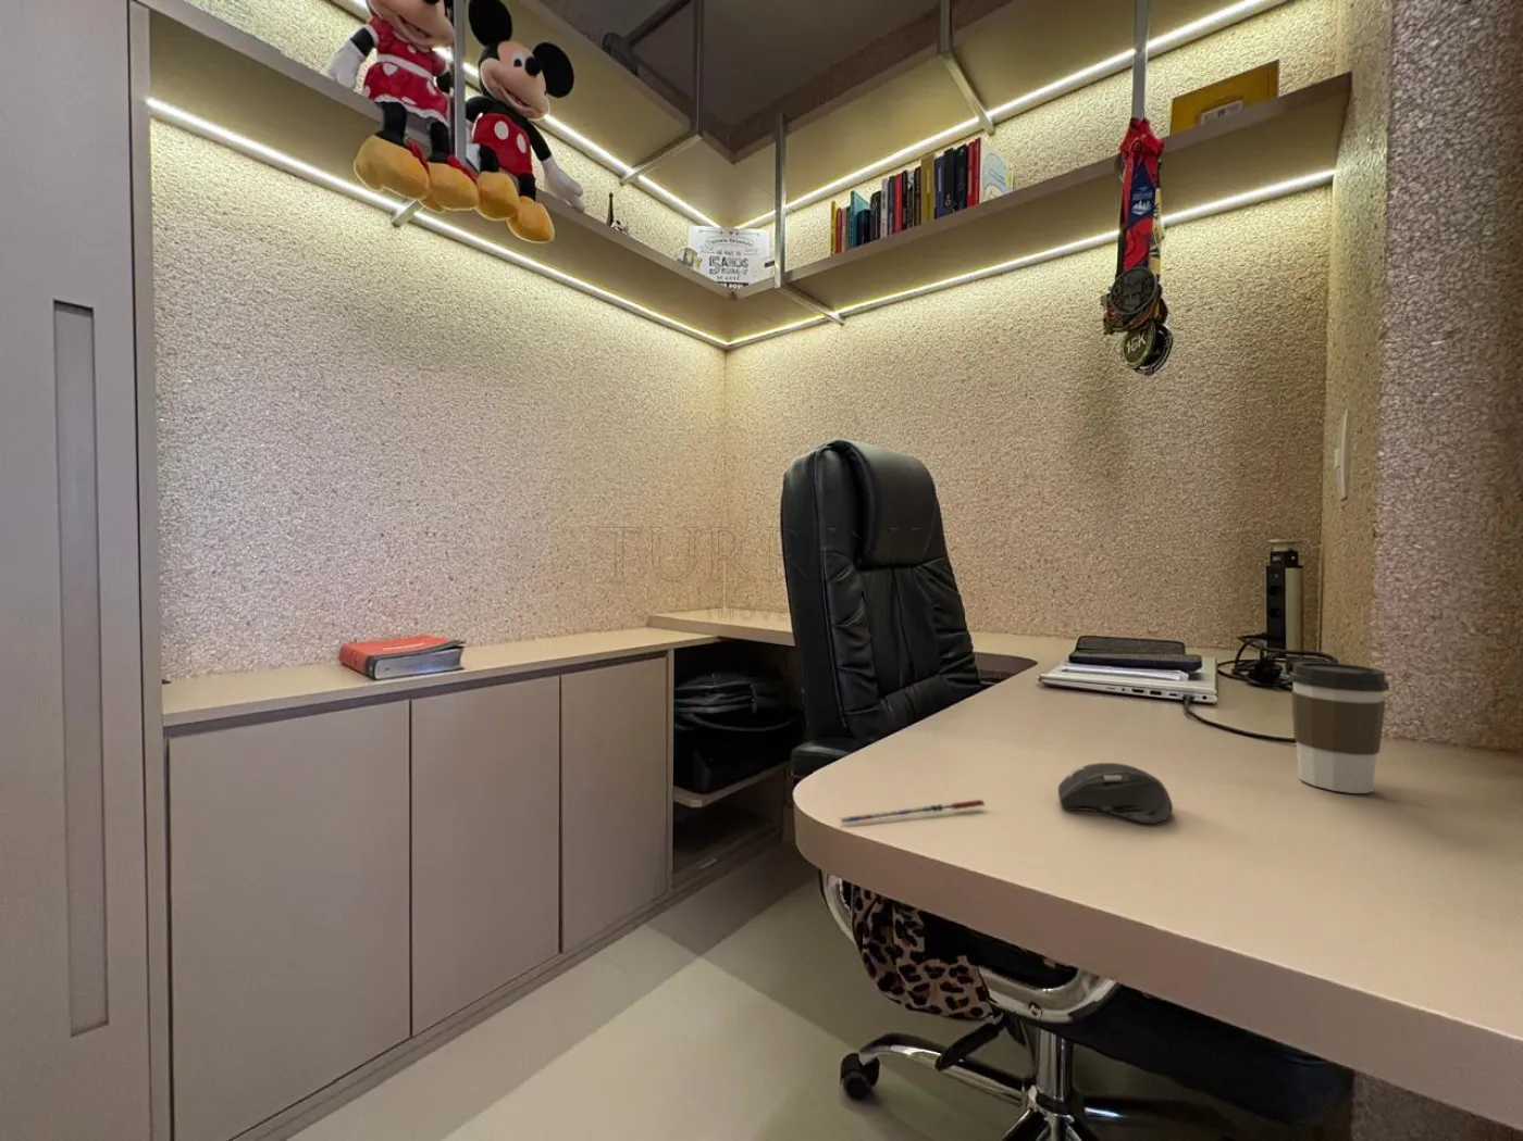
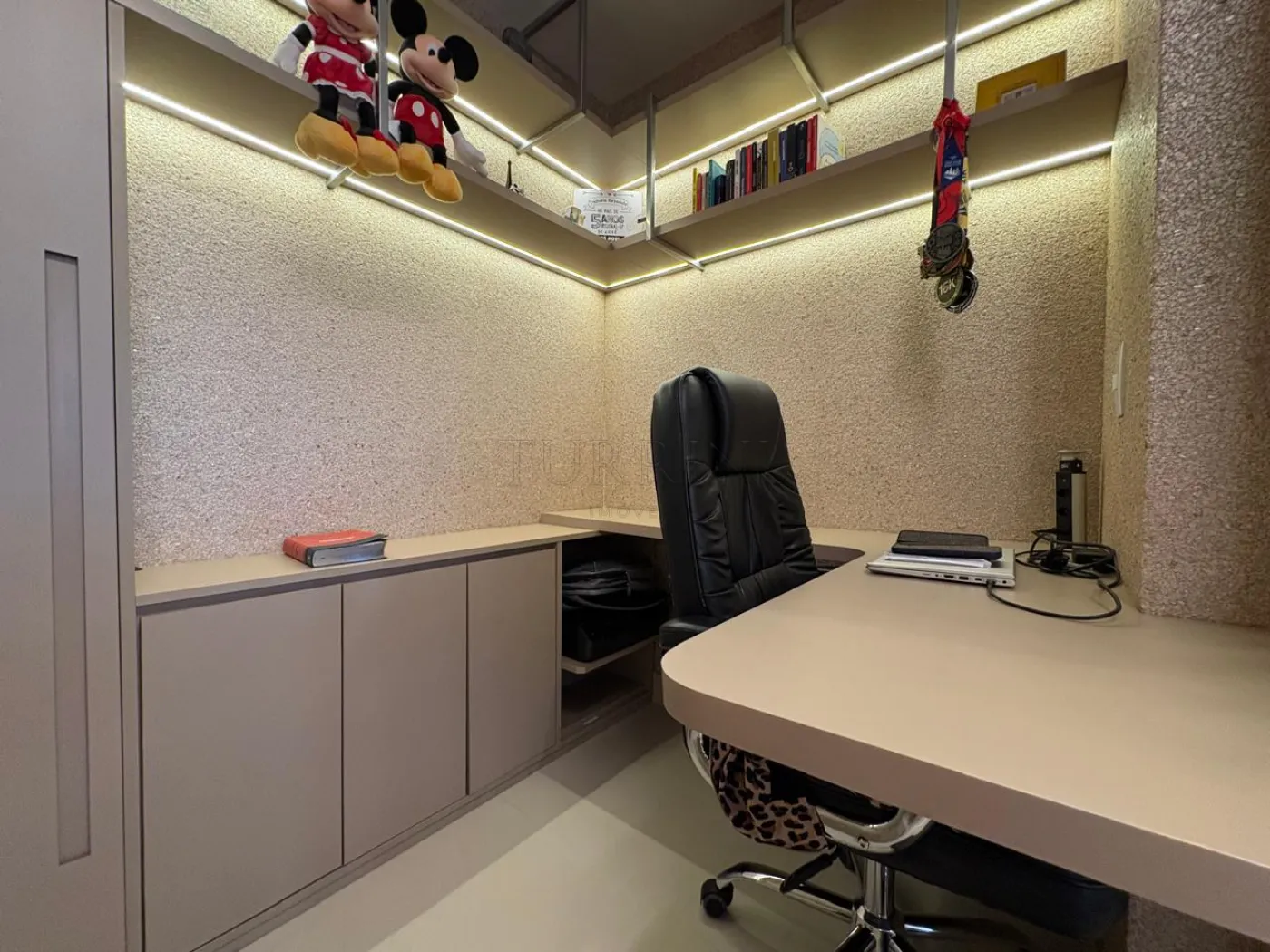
- pen (914, 810)
- coffee cup (1335, 725)
- computer mouse (1114, 786)
